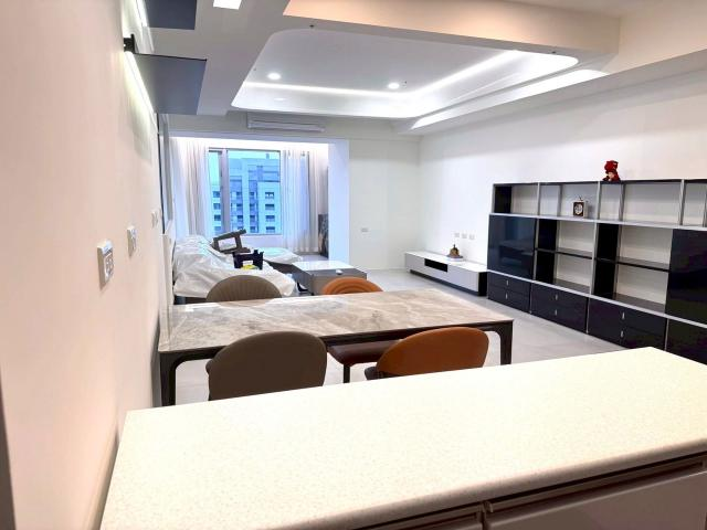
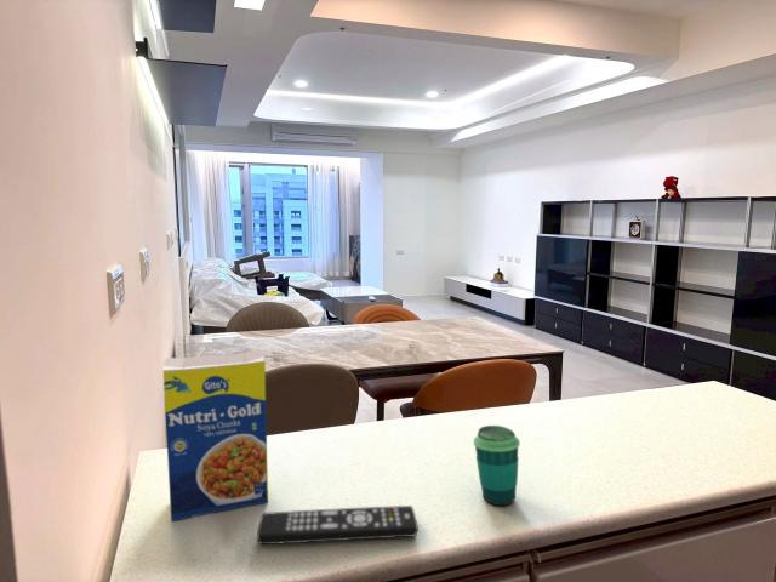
+ remote control (338, 525)
+ legume (217, 432)
+ cup (495, 463)
